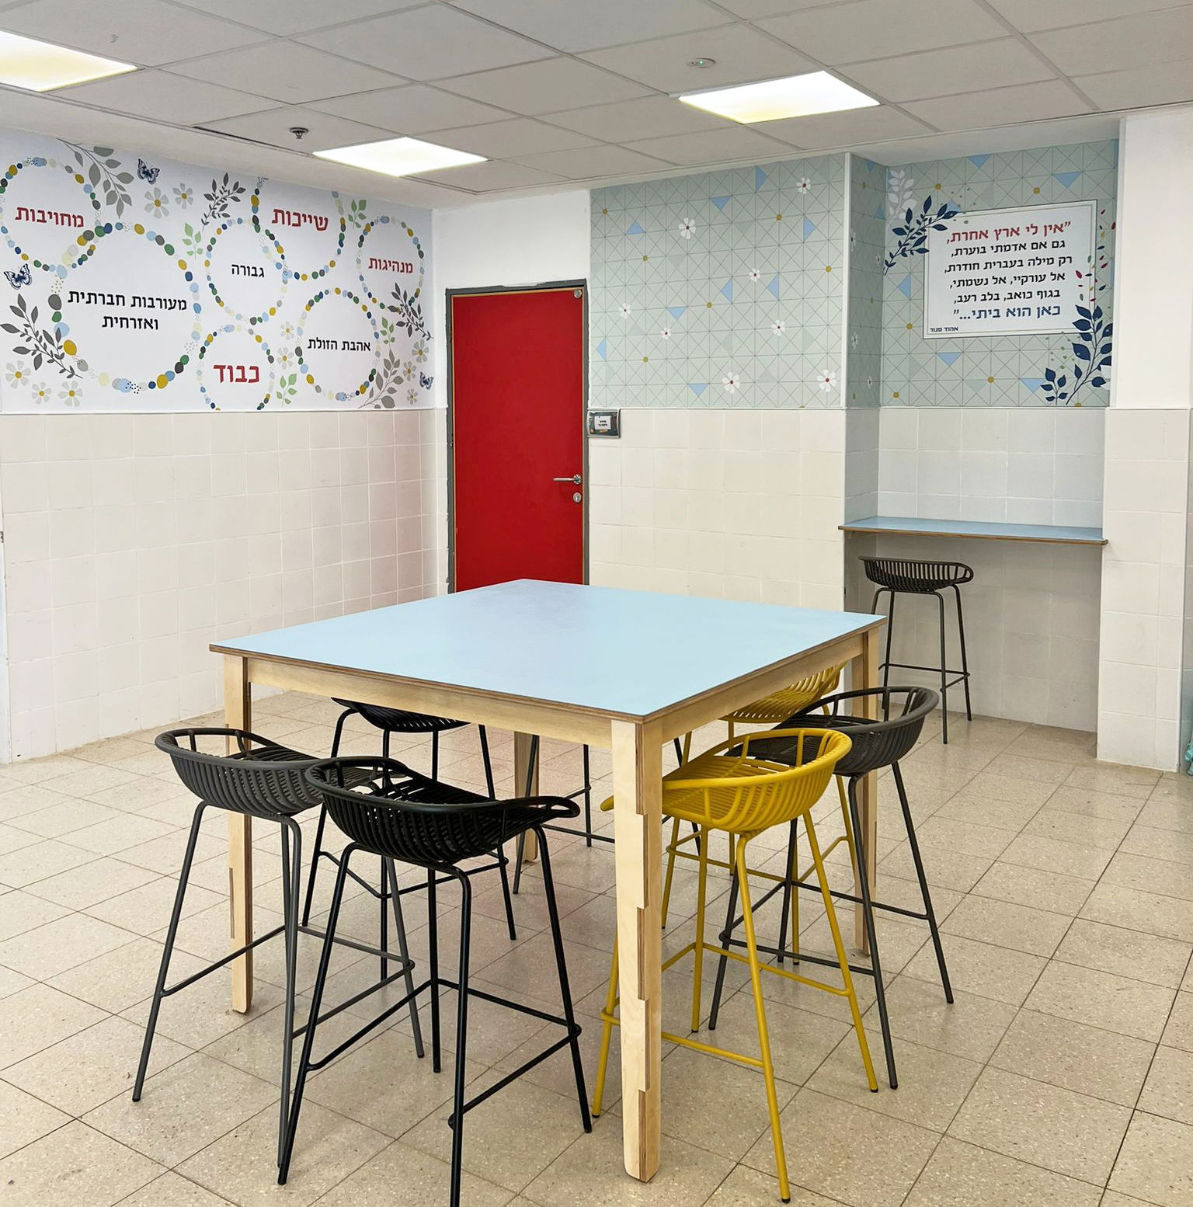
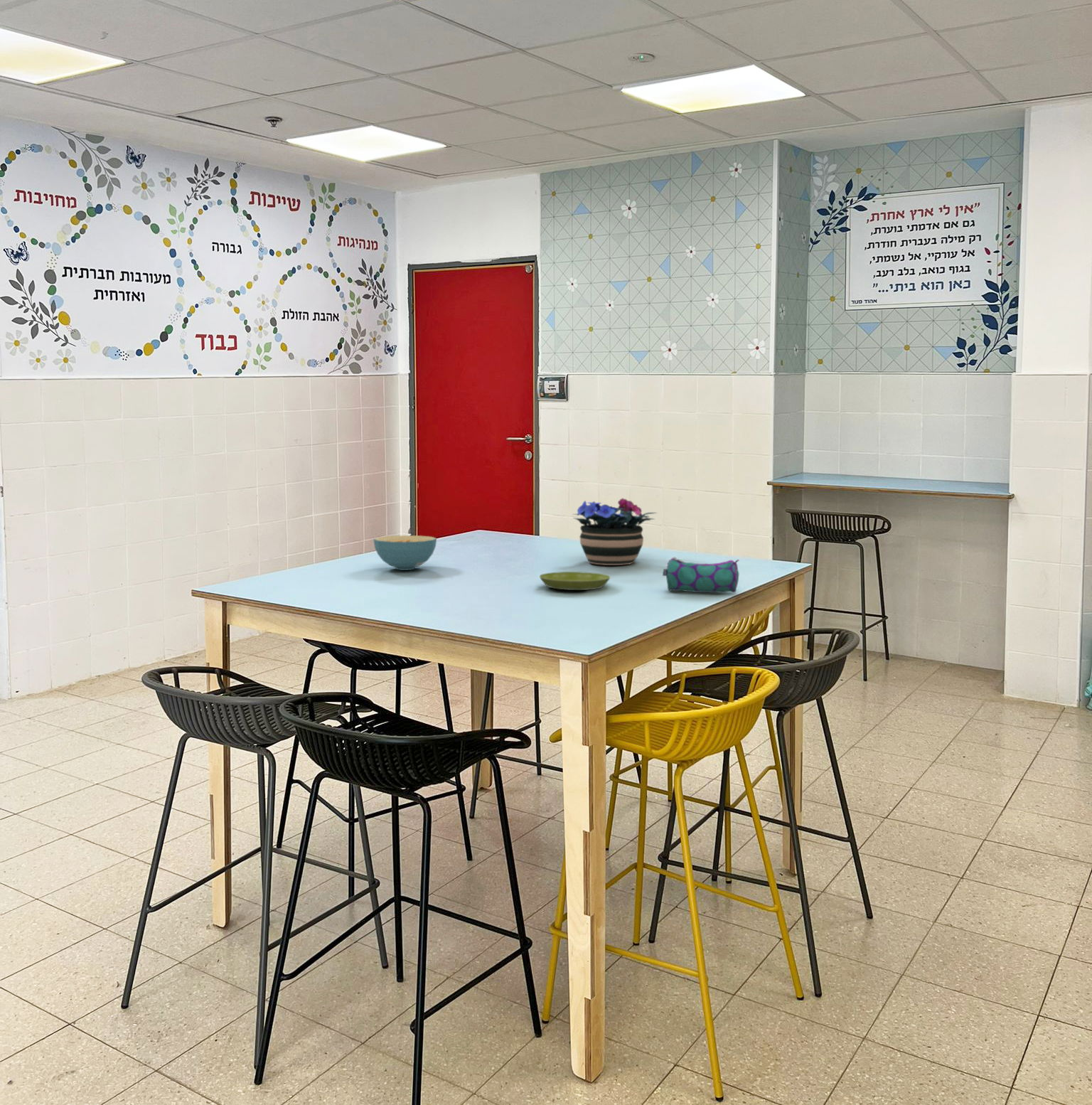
+ cereal bowl (405, 553)
+ saucer (574, 581)
+ potted flower (611, 529)
+ pencil case (701, 575)
